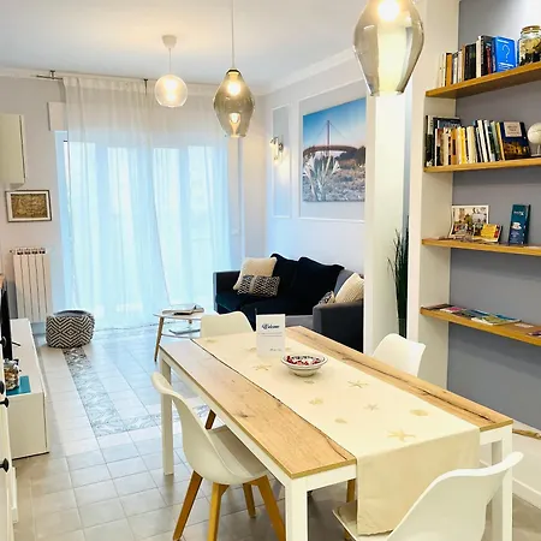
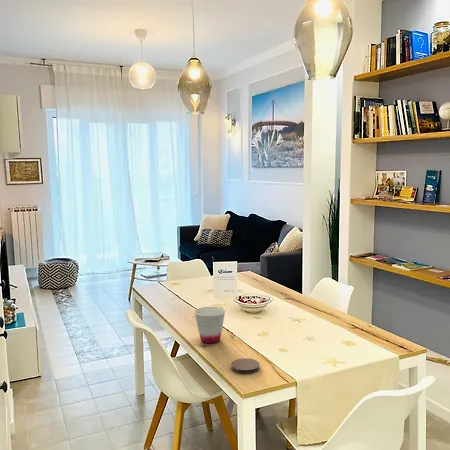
+ coaster (245, 365)
+ cup (210, 325)
